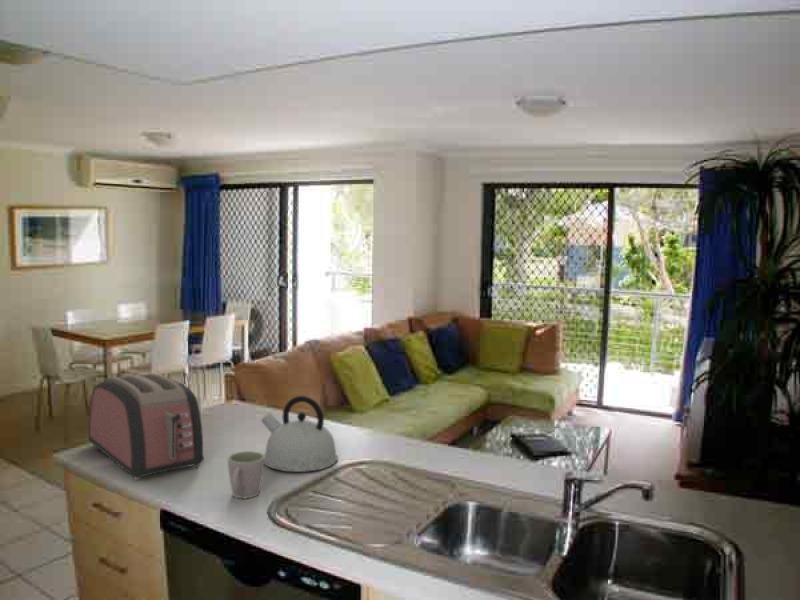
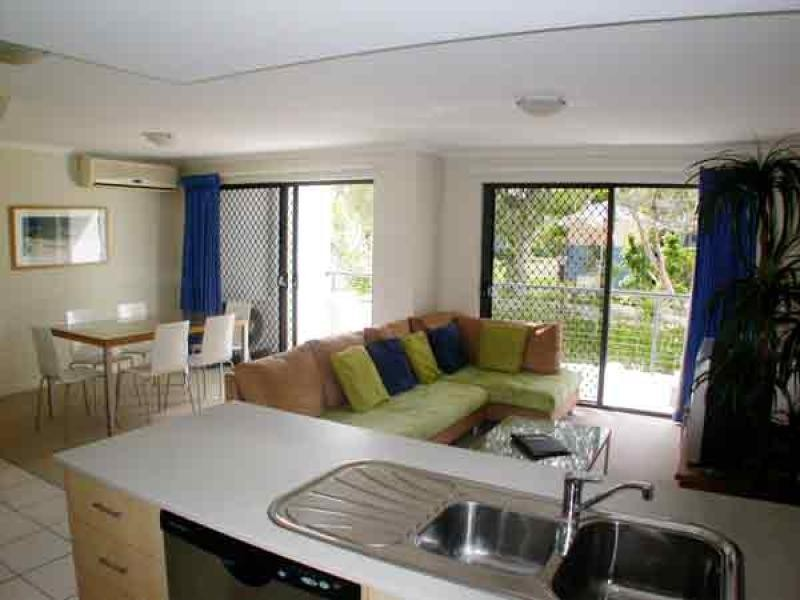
- toaster (145, 418)
- kettle (298, 427)
- mug (243, 477)
